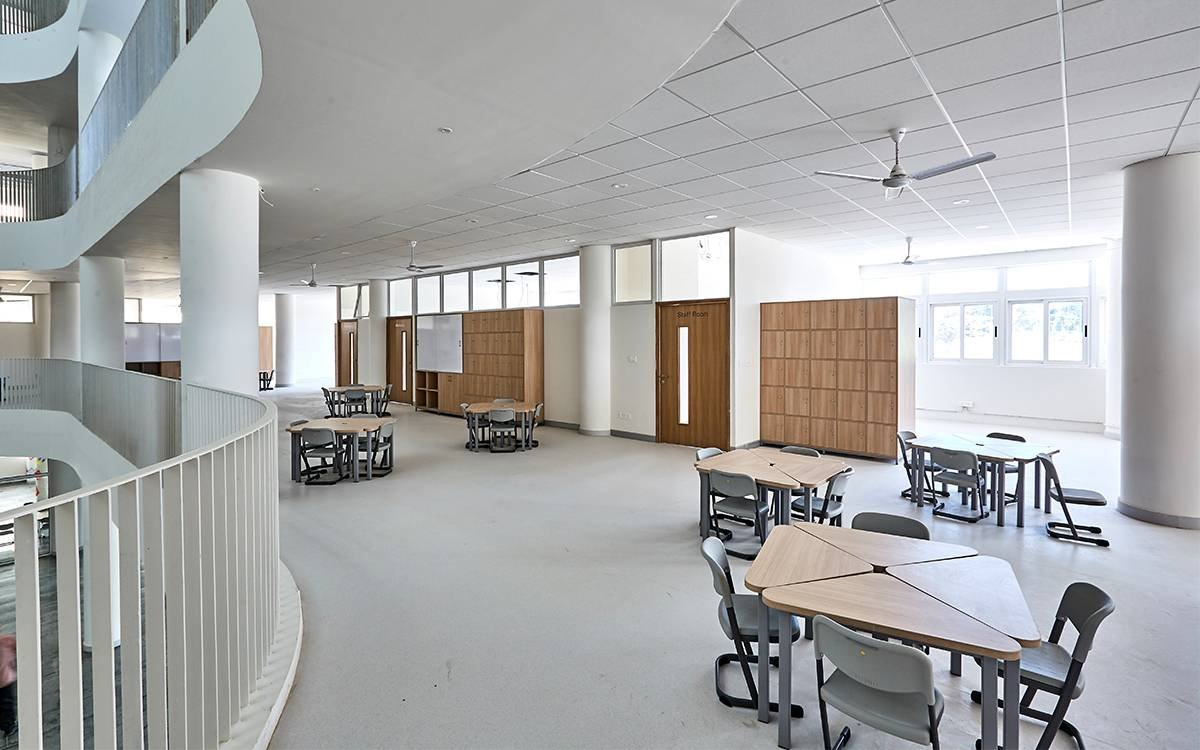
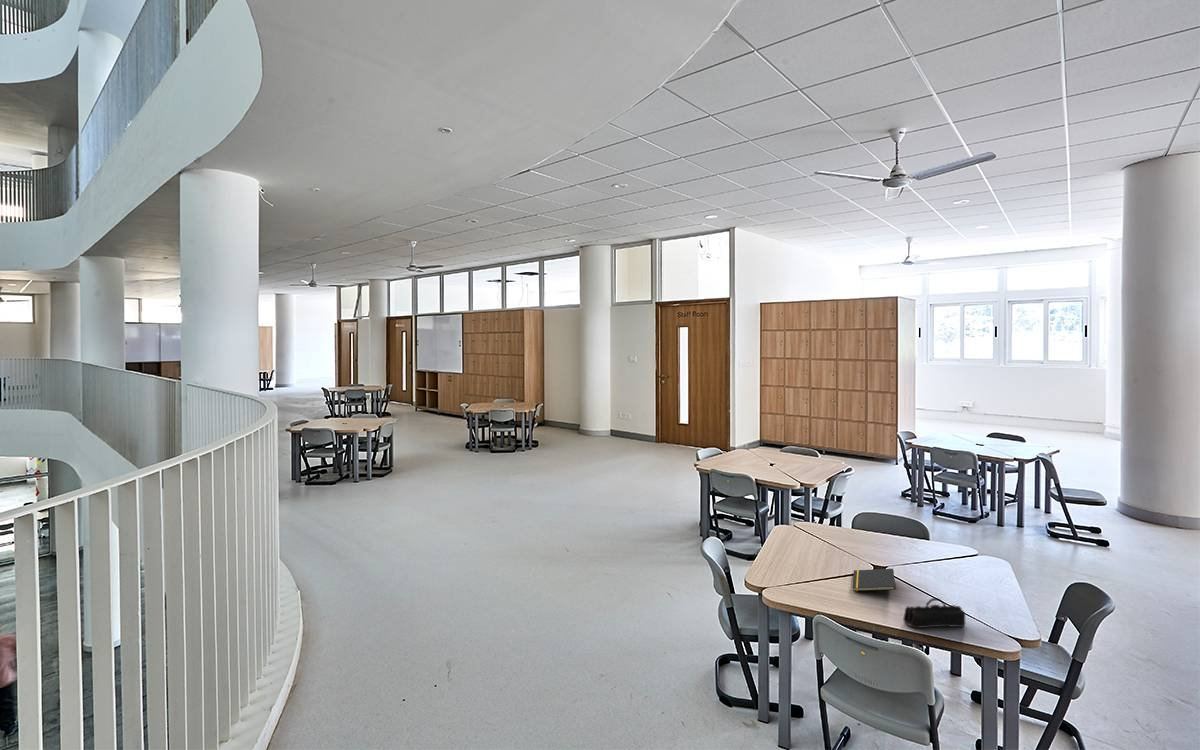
+ pencil case (934, 611)
+ notepad (873, 579)
